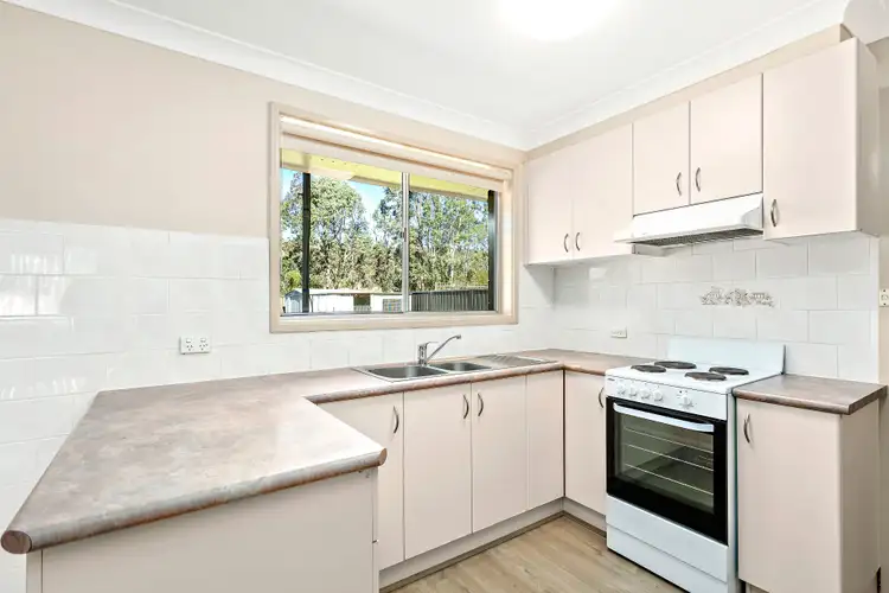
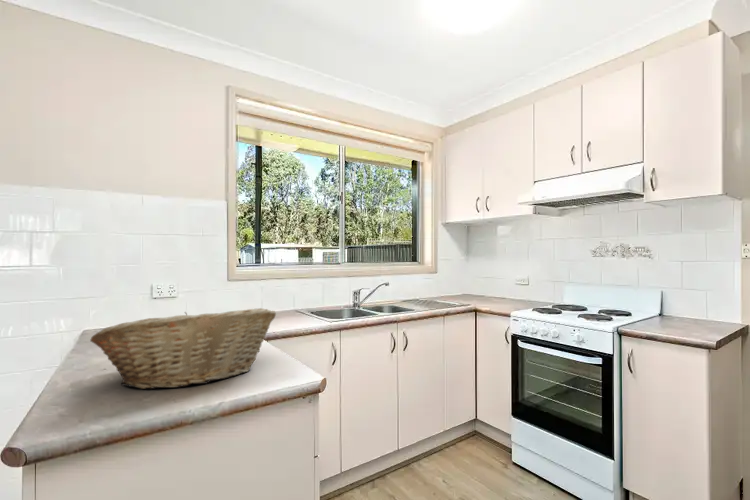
+ fruit basket (192, 340)
